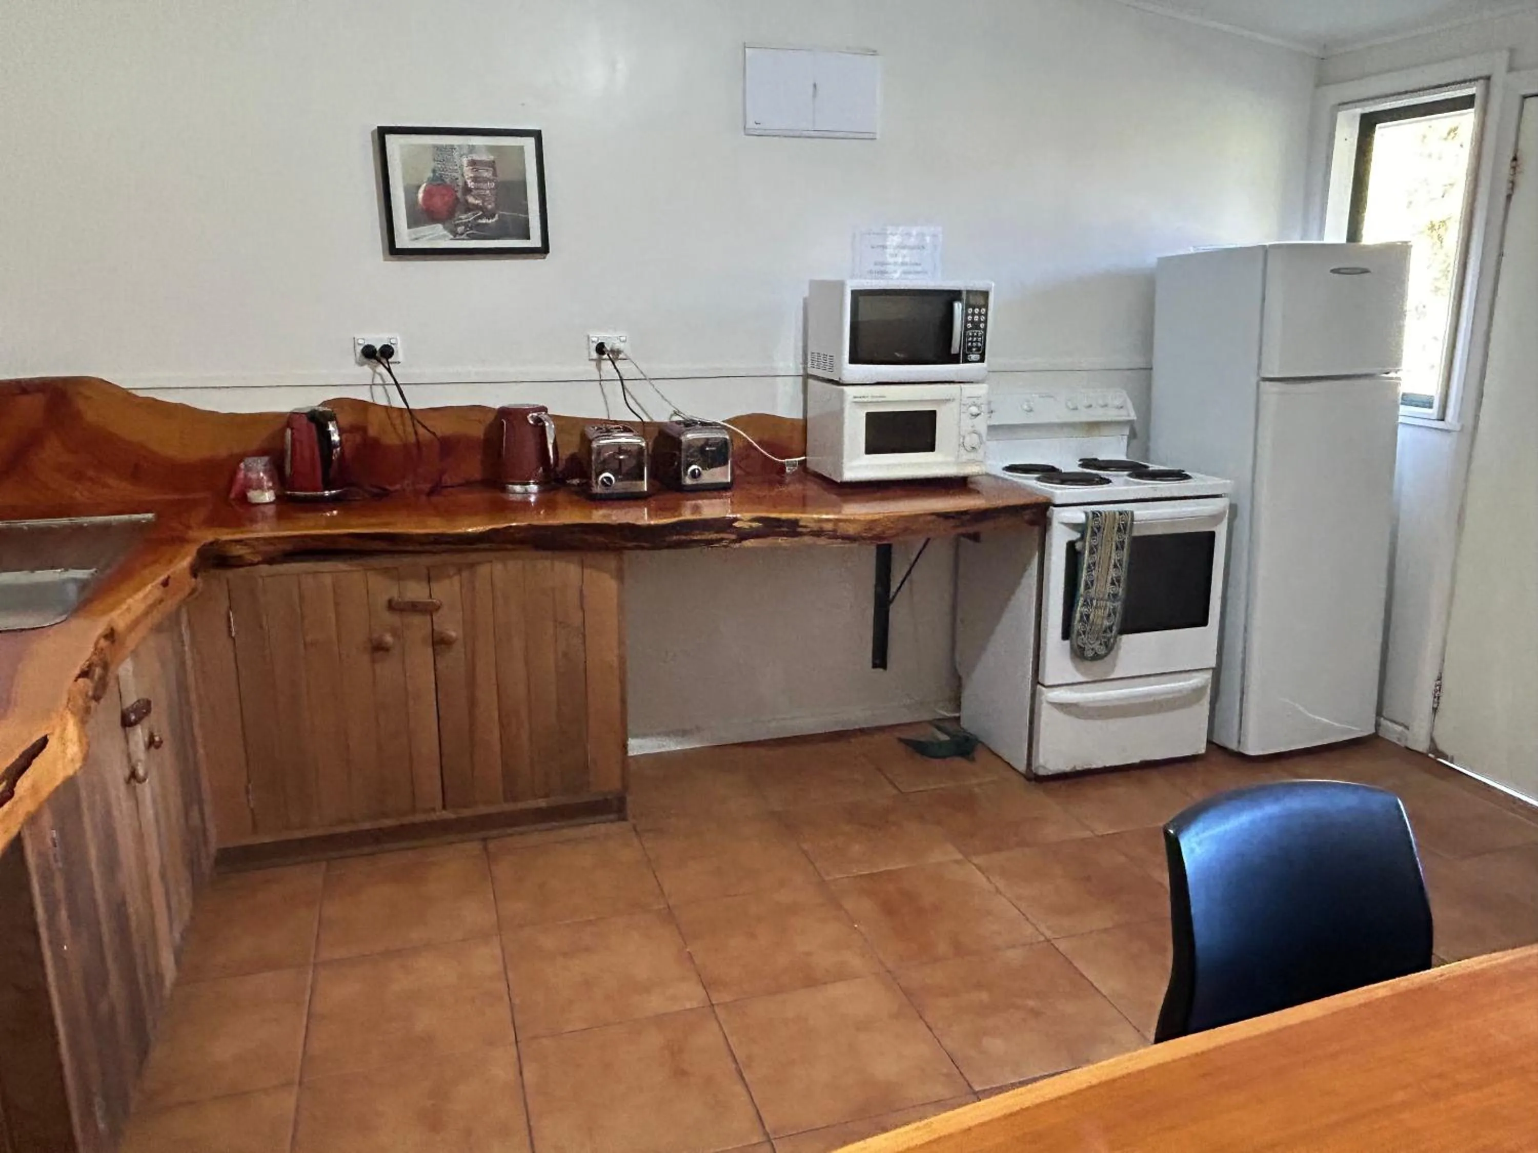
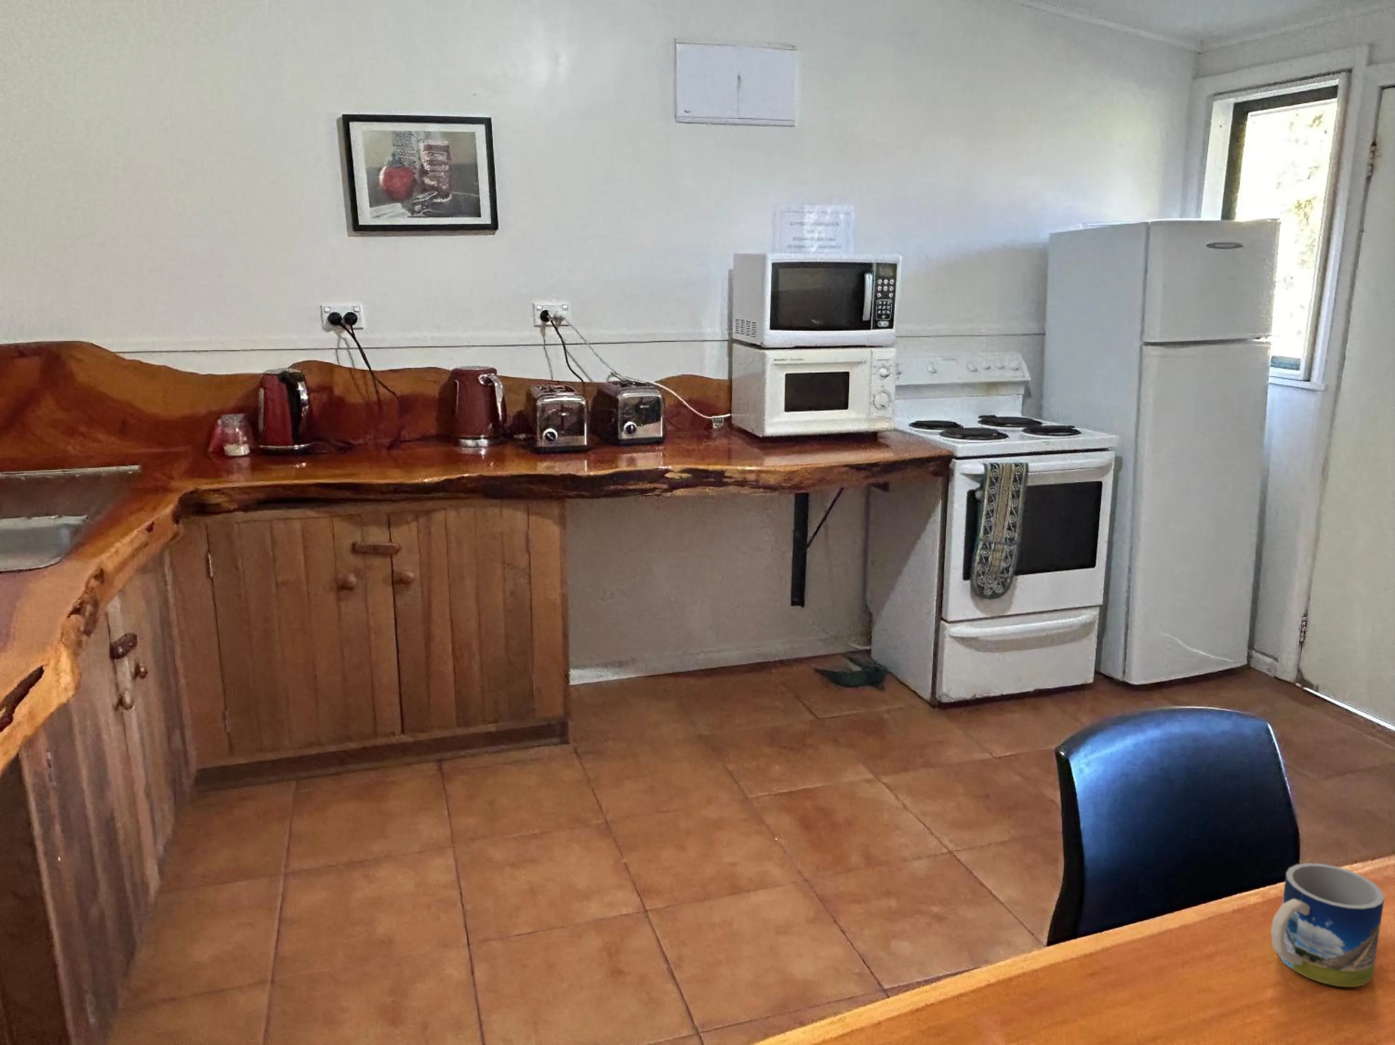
+ mug (1316, 926)
